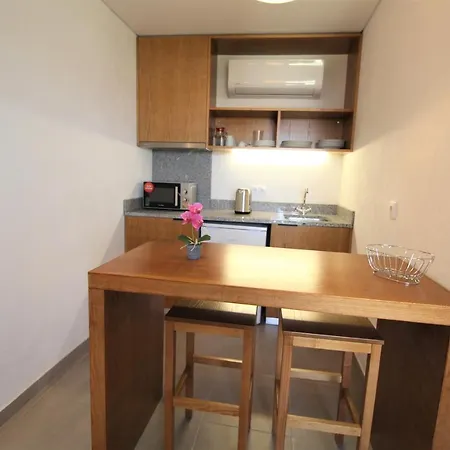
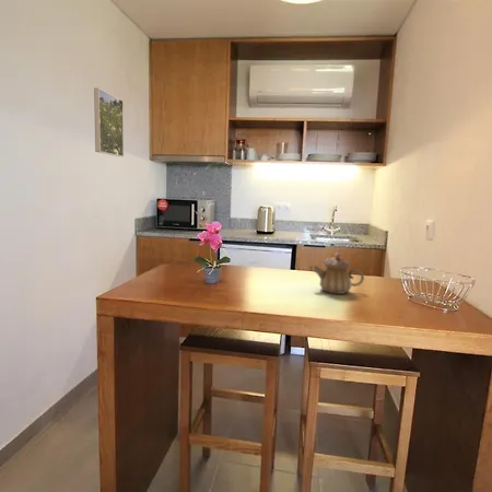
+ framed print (109, 125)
+ teapot (338, 271)
